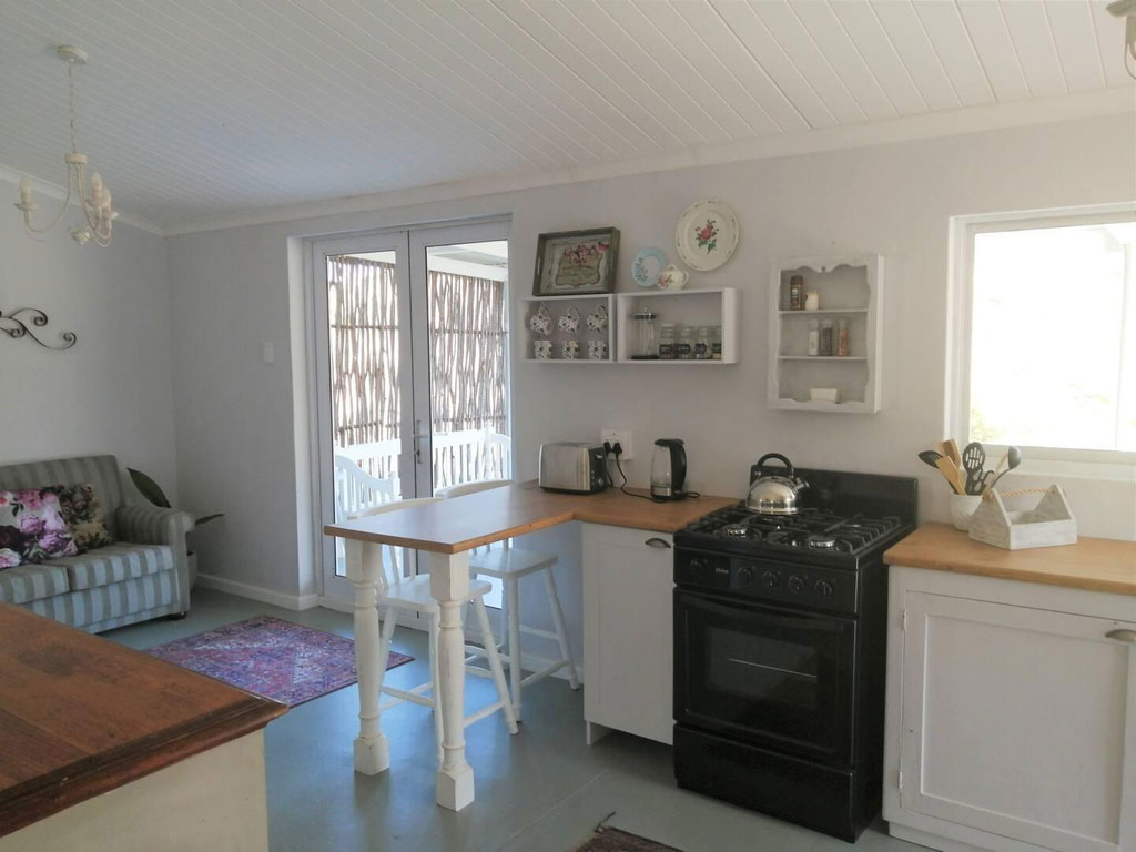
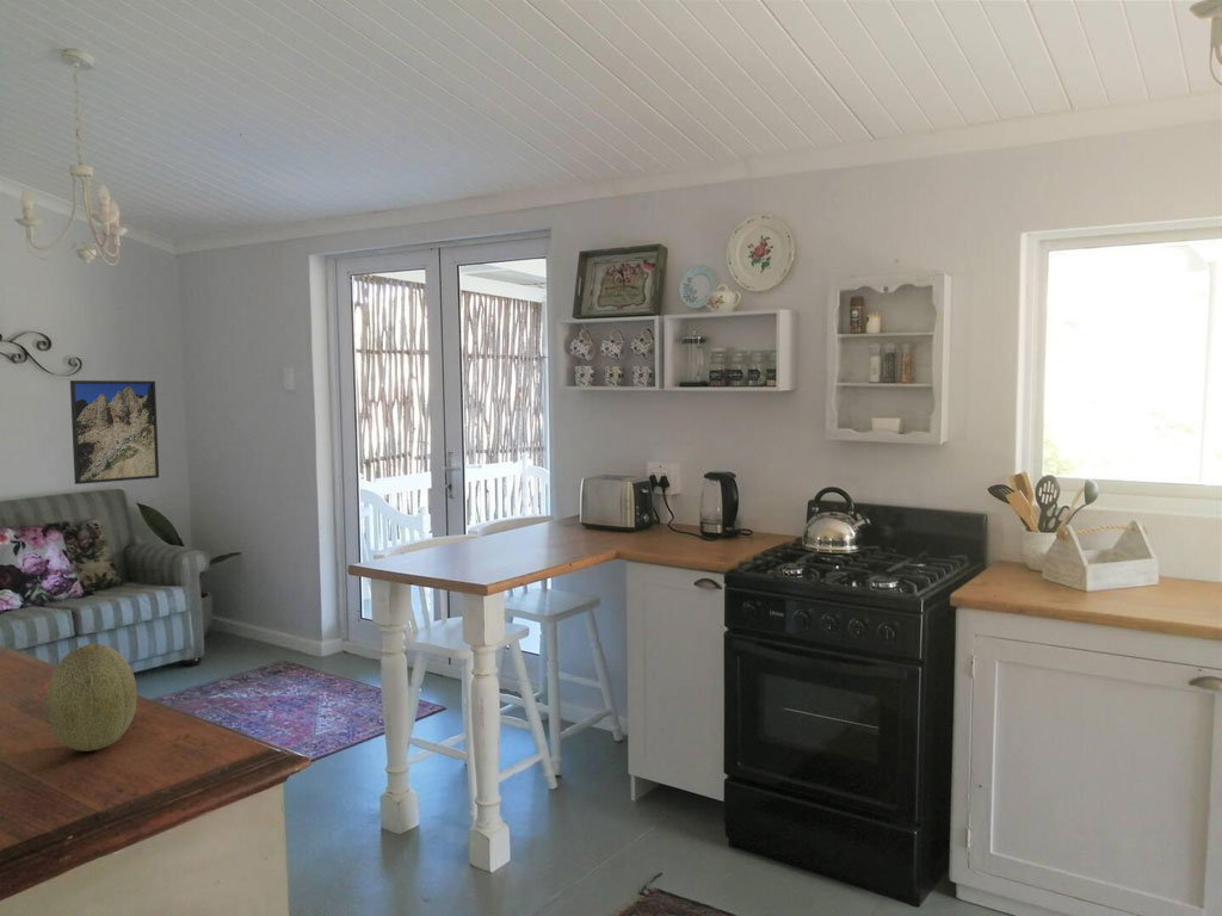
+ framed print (116, 431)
+ fruit (92, 695)
